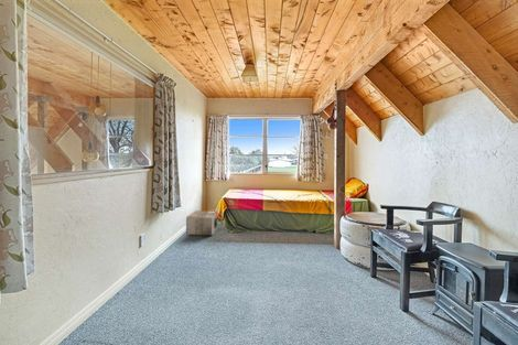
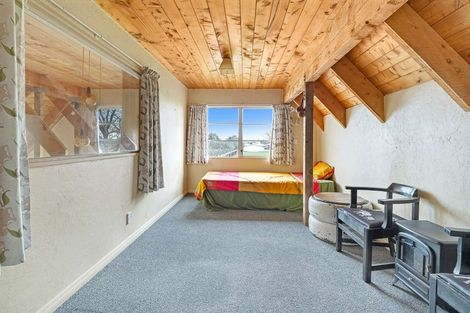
- cardboard box (203, 222)
